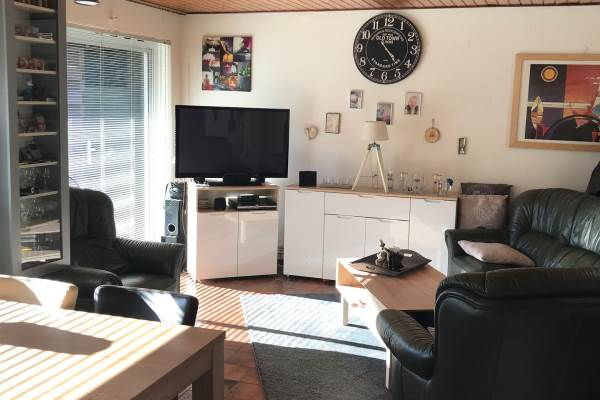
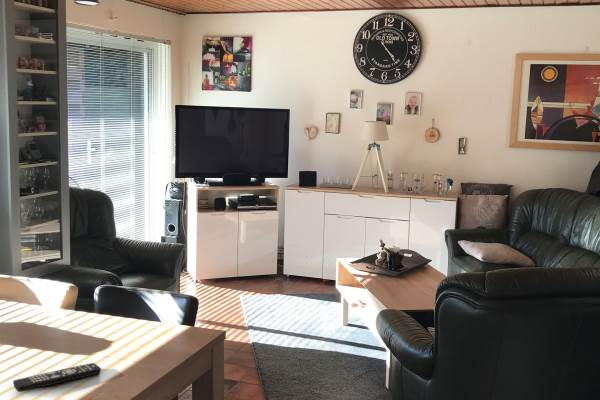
+ remote control (58, 377)
